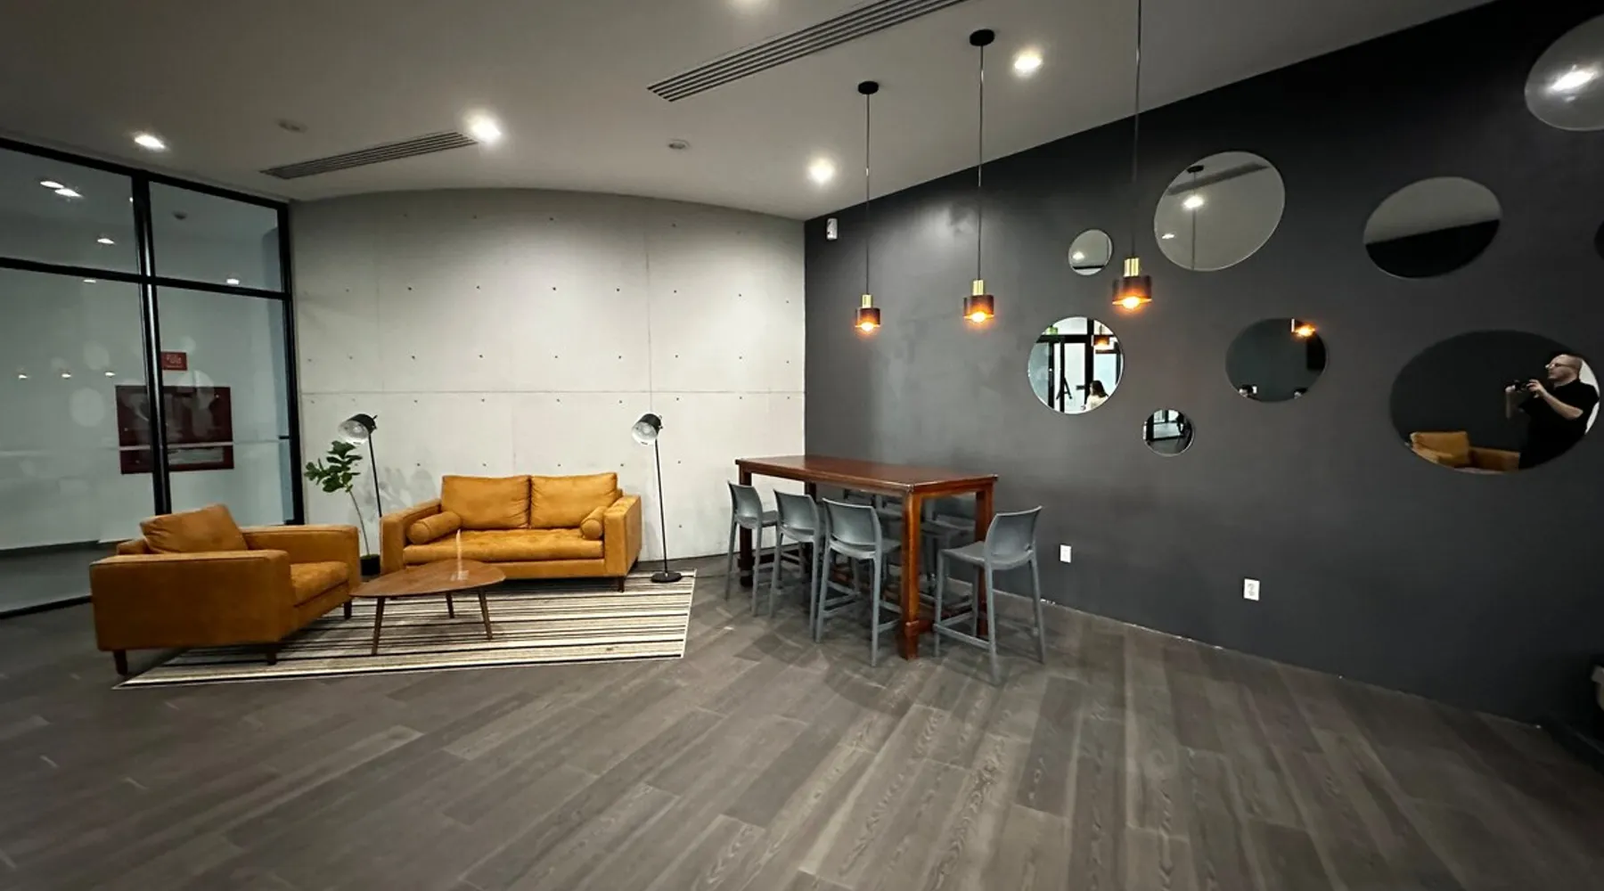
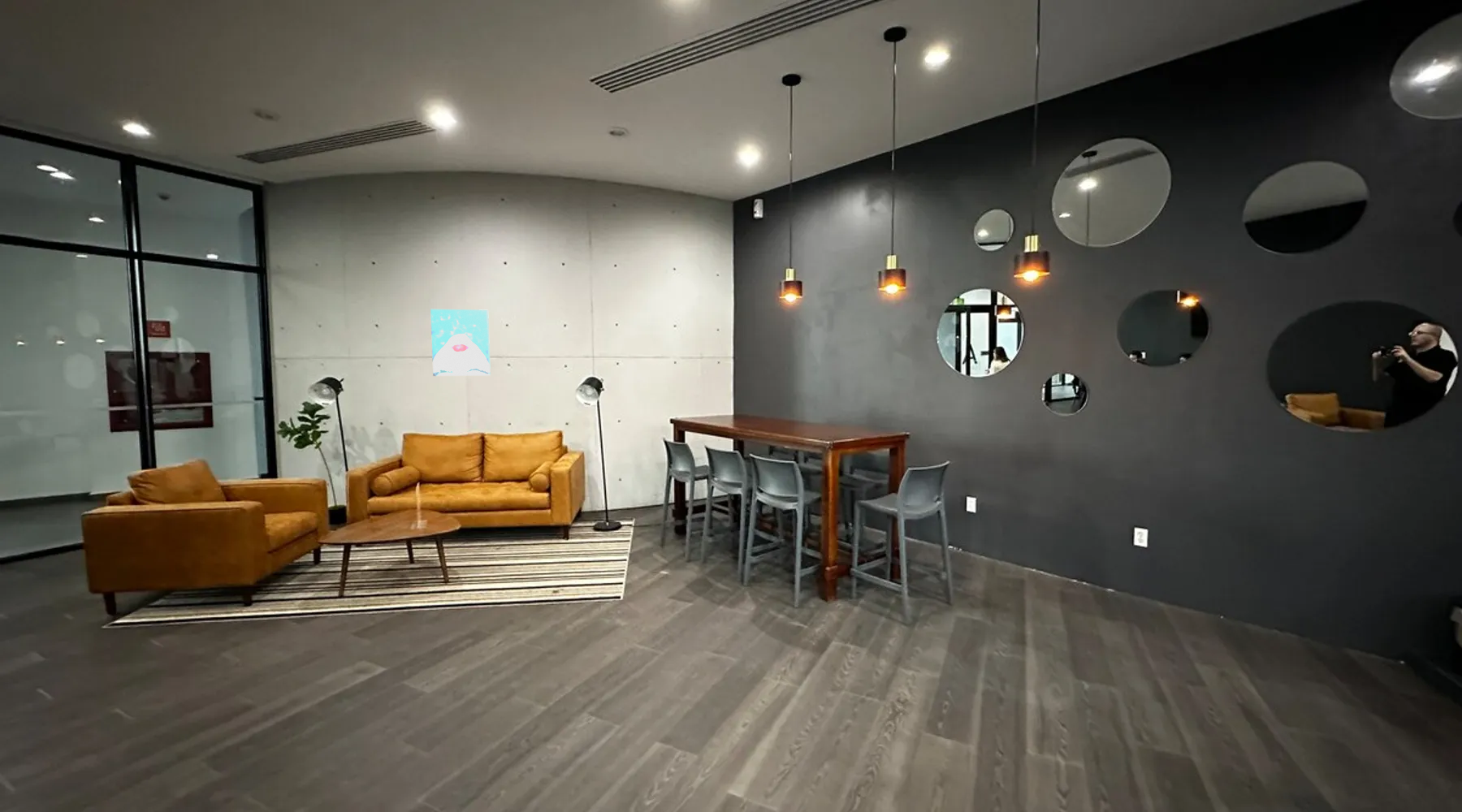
+ wall art (461, 343)
